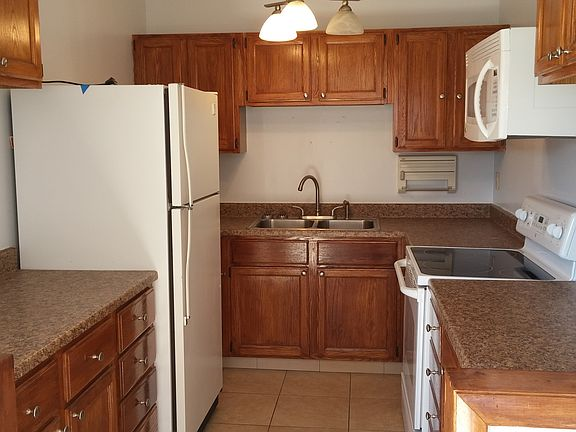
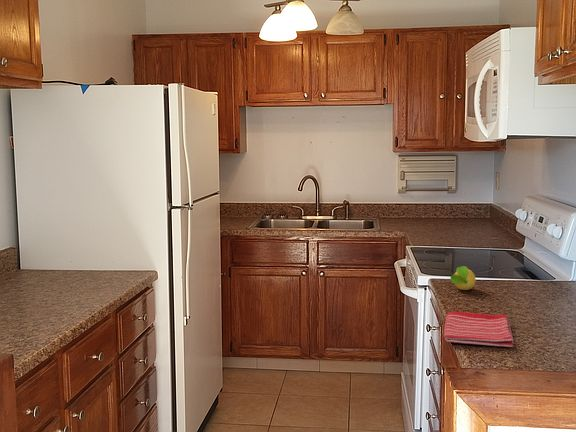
+ fruit (462, 278)
+ dish towel (477, 327)
